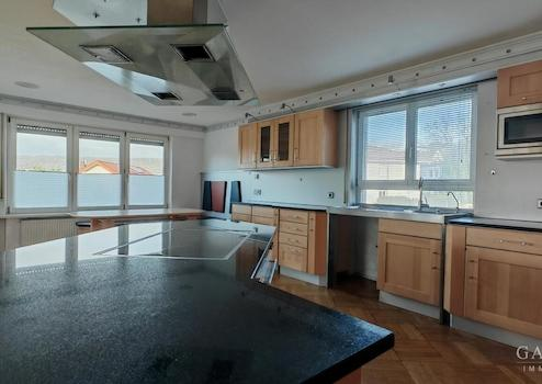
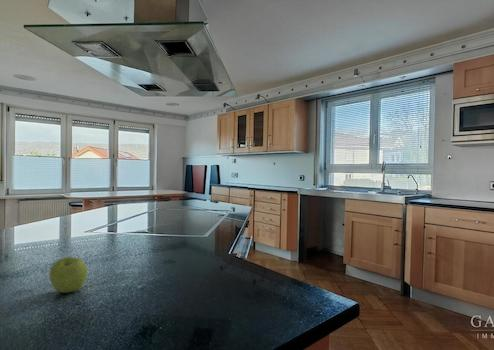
+ apple (68, 274)
